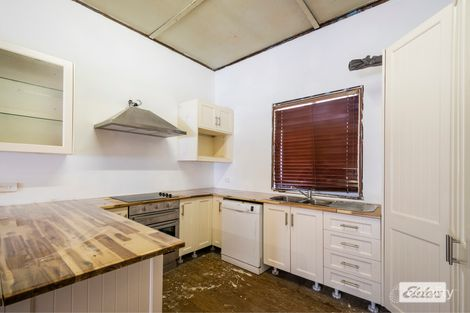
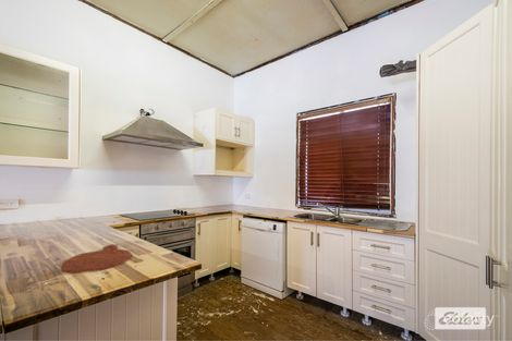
+ cutting board (101, 256)
